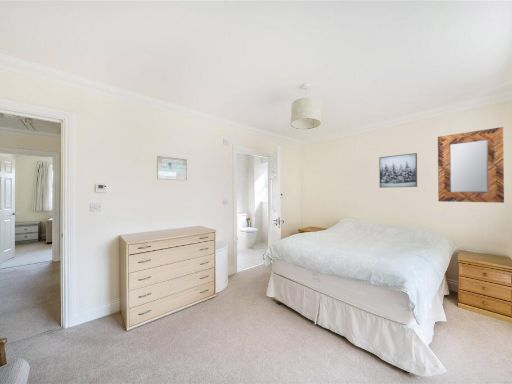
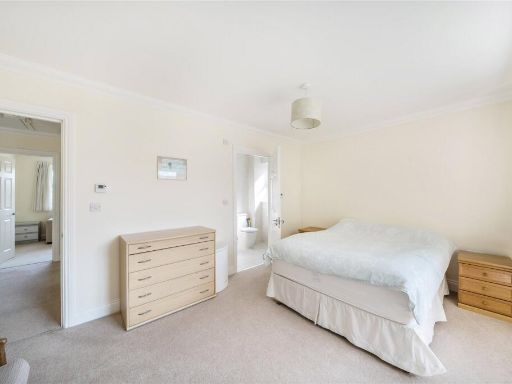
- home mirror (468, 167)
- wall art (397, 171)
